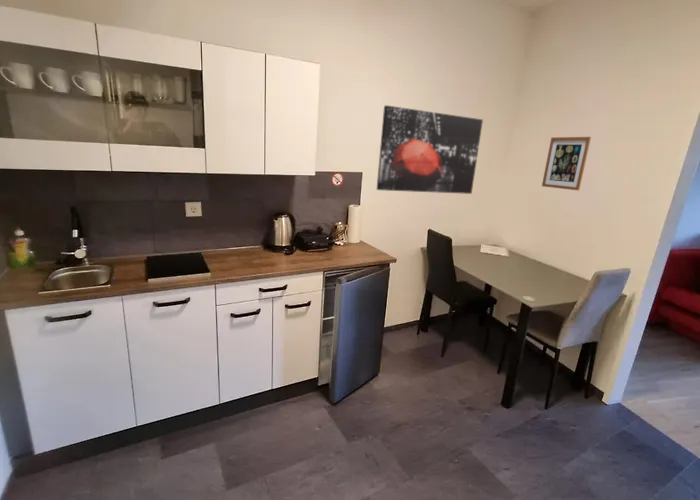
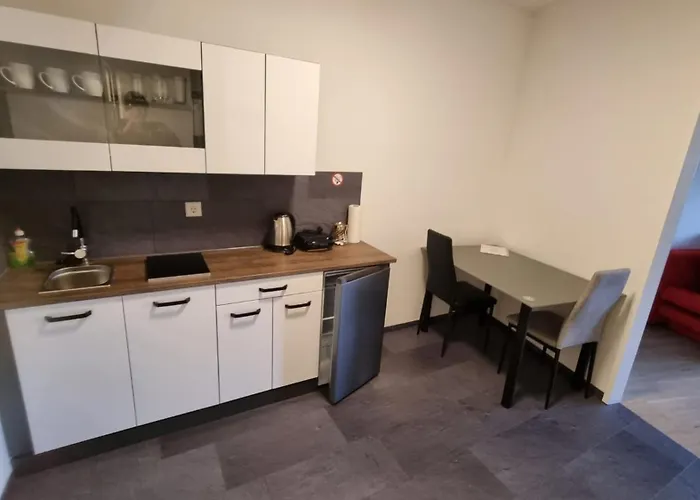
- wall art (431, 153)
- wall art (564, 163)
